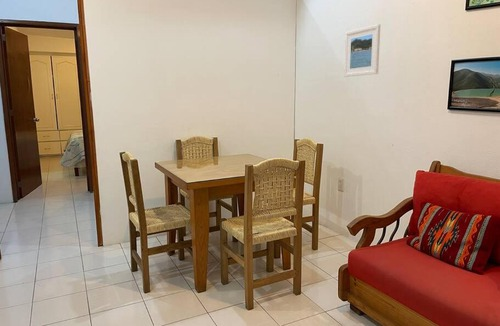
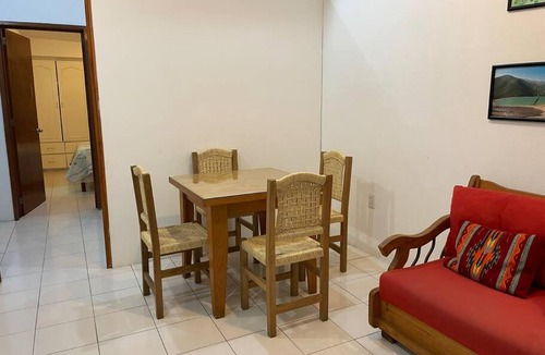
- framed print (361, 52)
